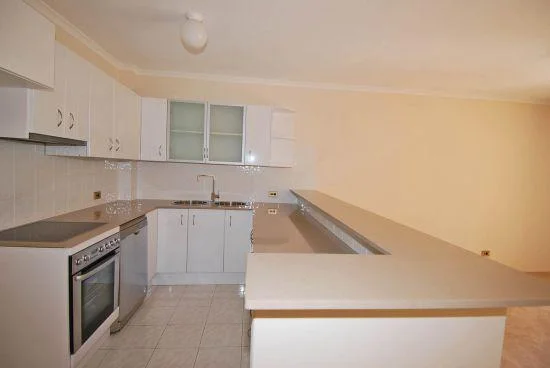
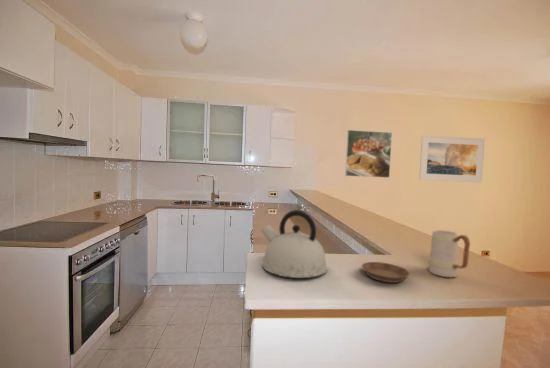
+ kettle (292, 238)
+ mug (448, 253)
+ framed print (452, 159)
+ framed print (368, 154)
+ saucer (384, 272)
